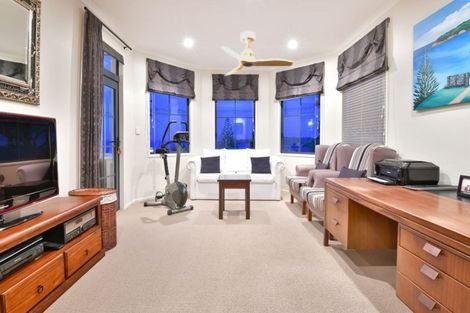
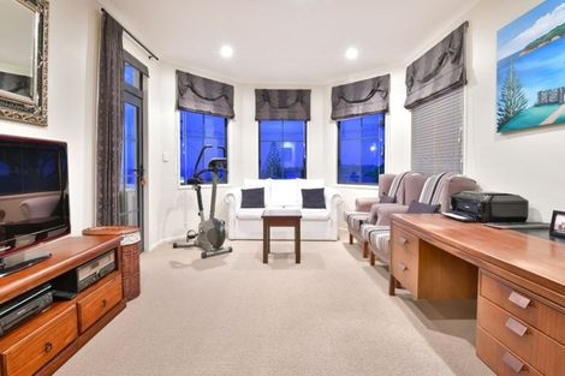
- ceiling fan (253, 52)
